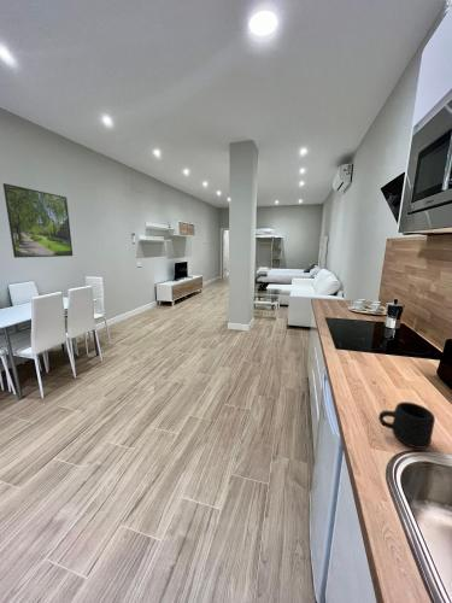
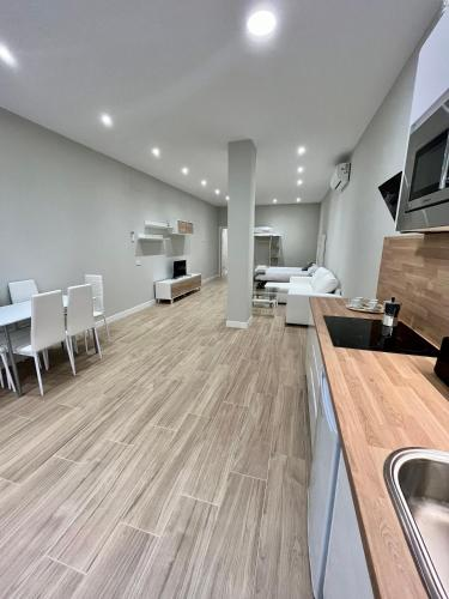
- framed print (42, 224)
- mug (404, 422)
